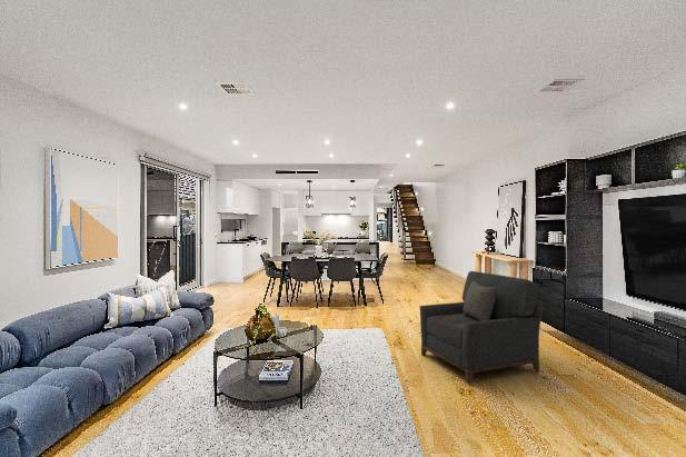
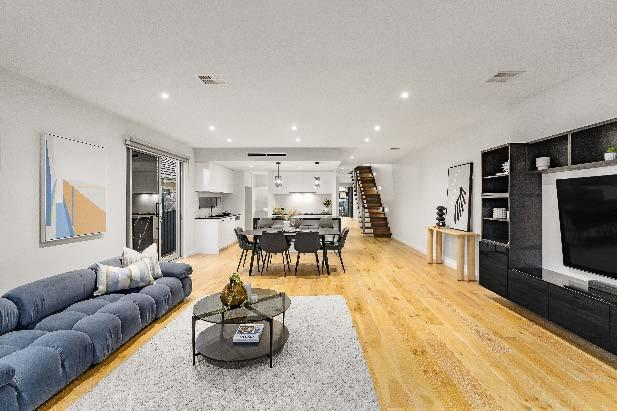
- armchair (476, 319)
